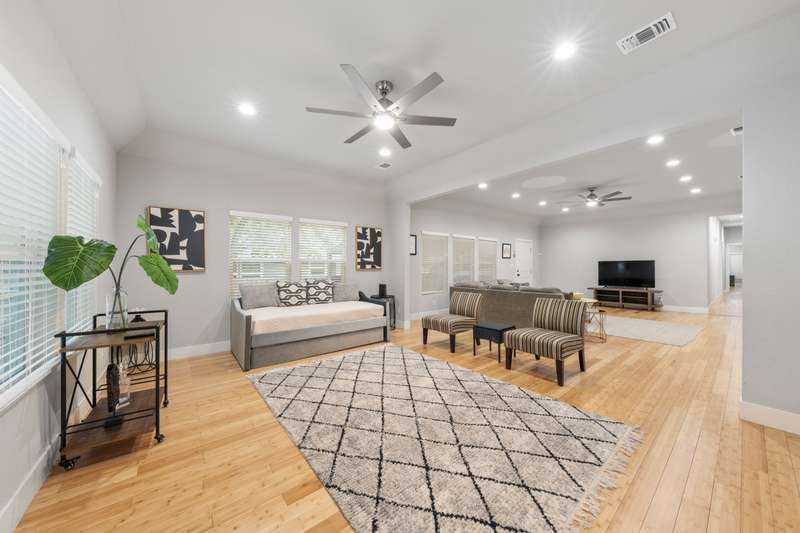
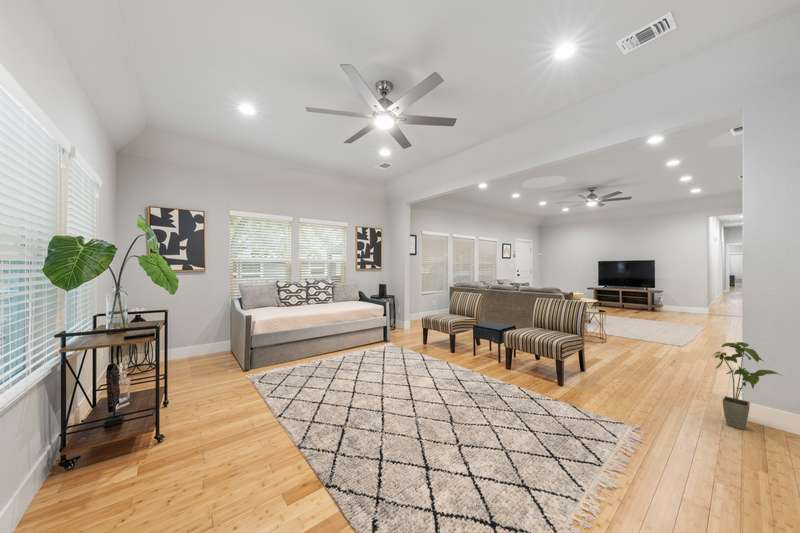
+ house plant (744, 385)
